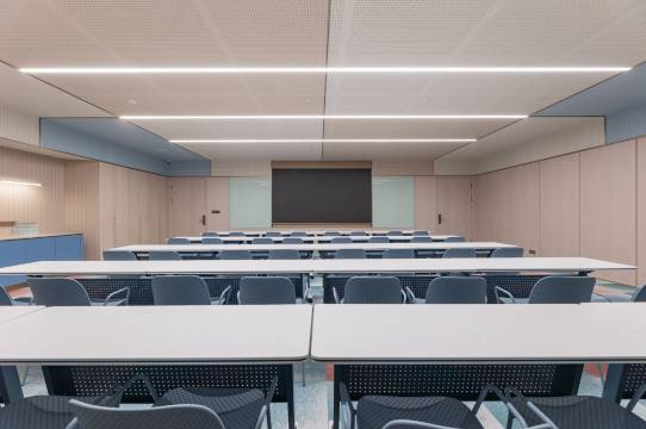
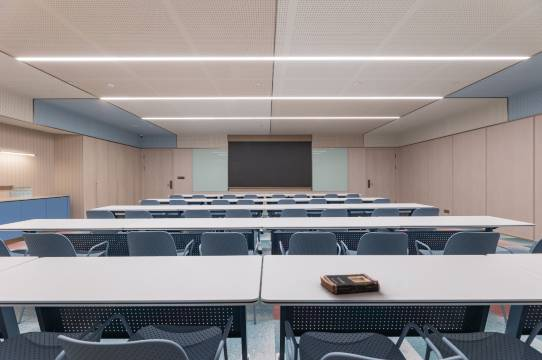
+ book (348, 281)
